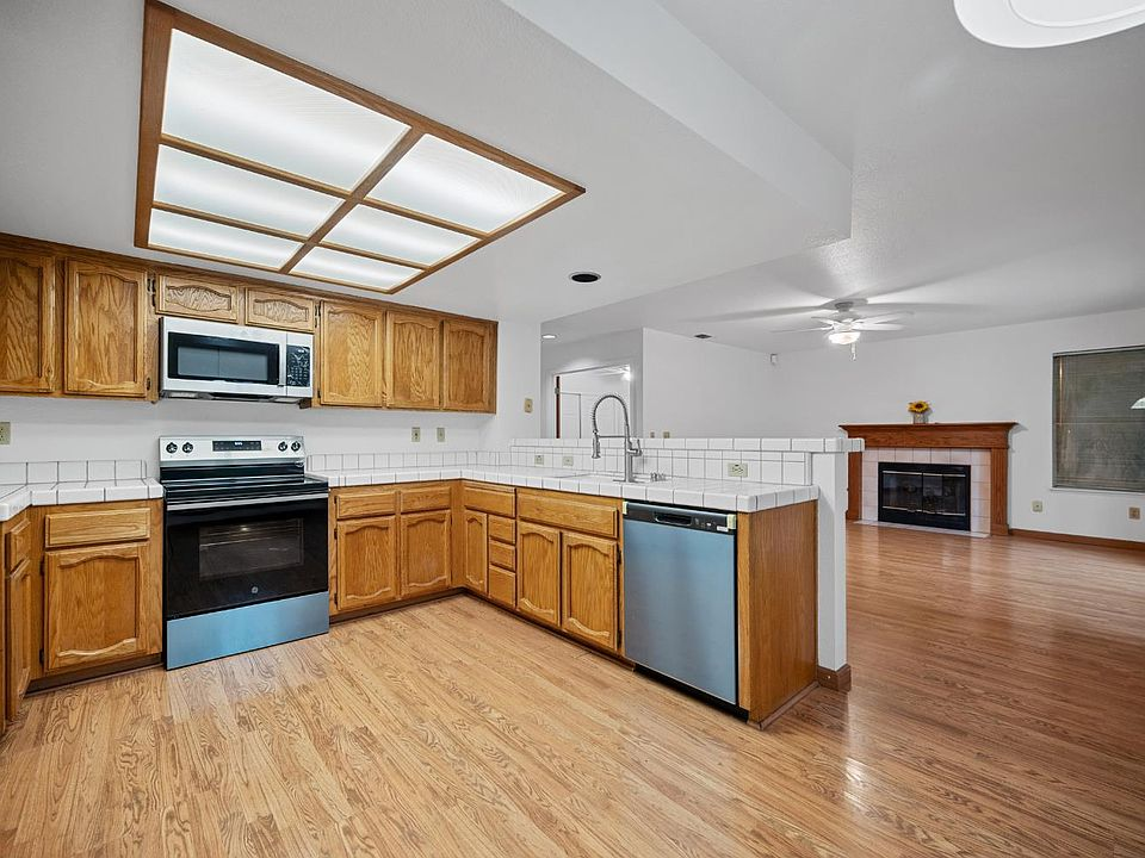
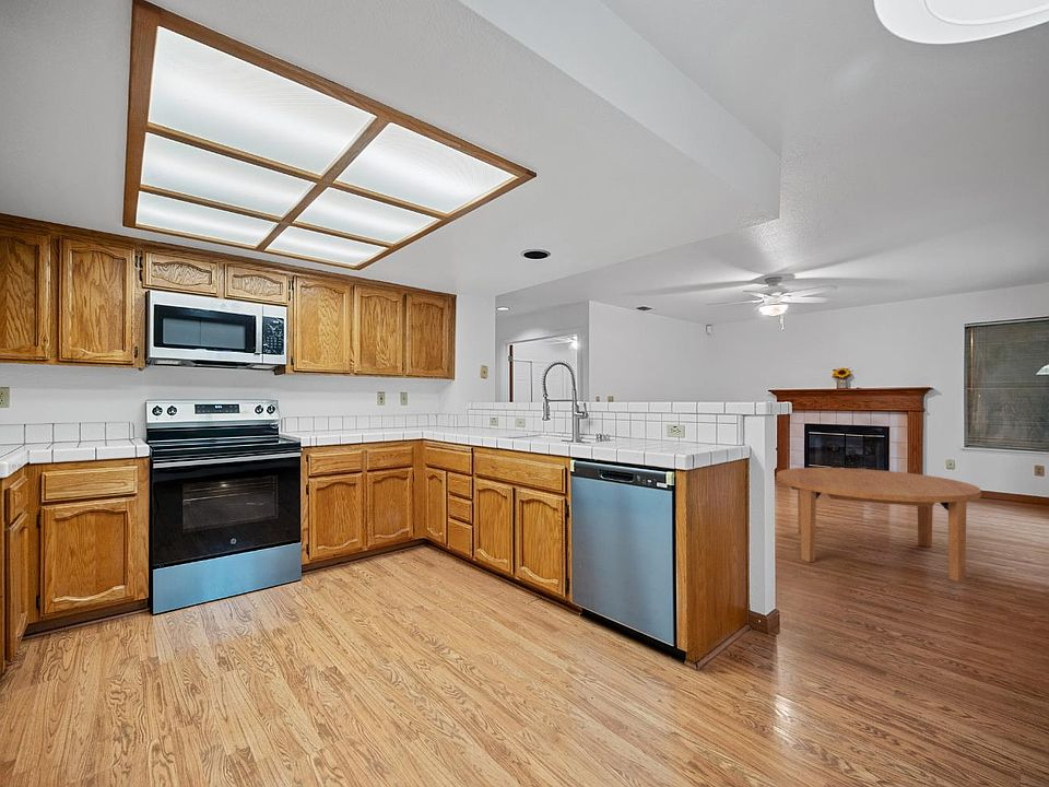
+ dining table (871, 502)
